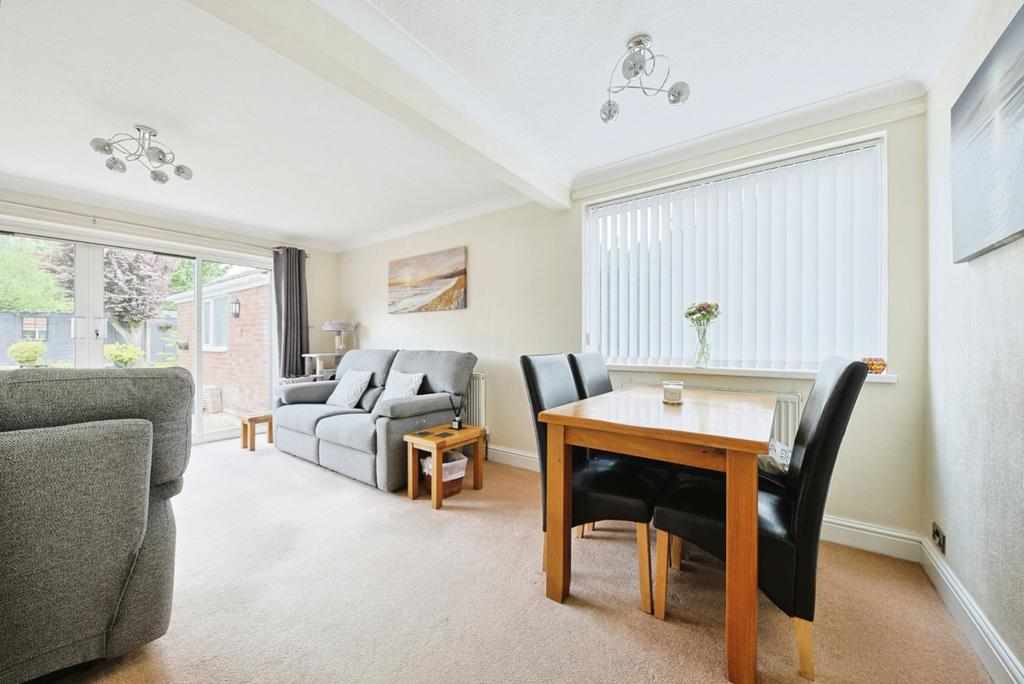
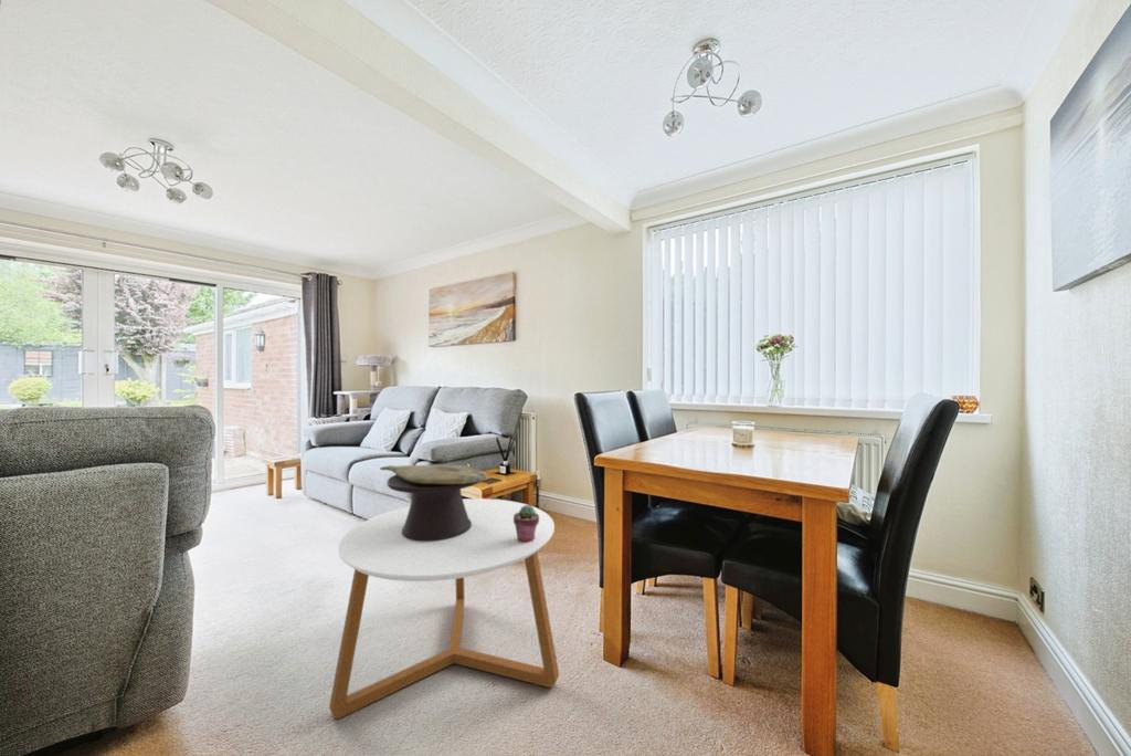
+ potted succulent (526, 522)
+ coffee table (456, 596)
+ decorative bowl (433, 496)
